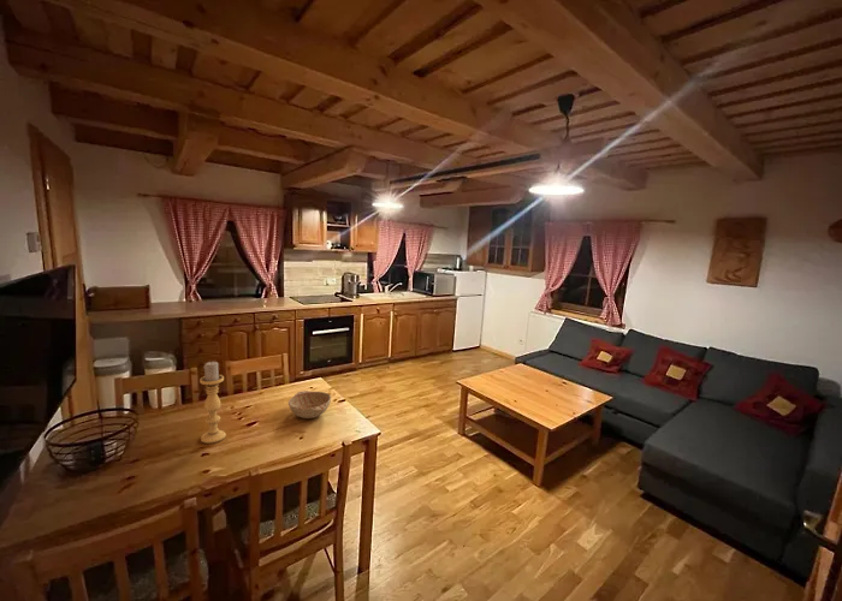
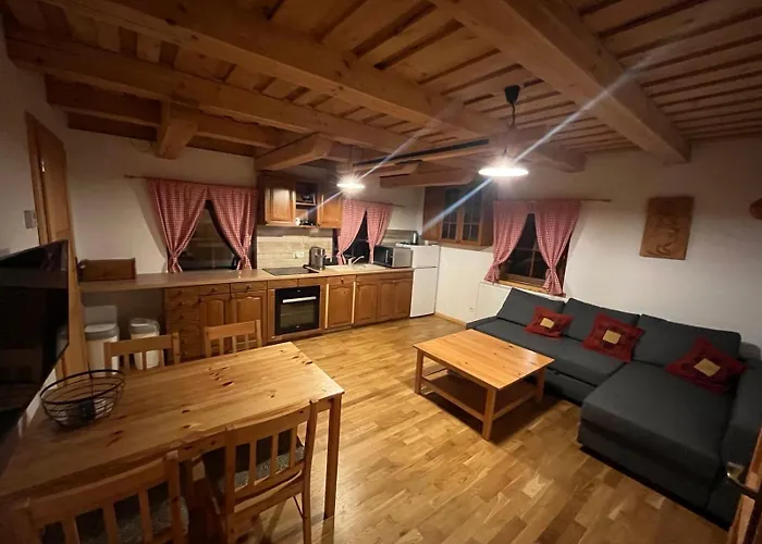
- decorative bowl (309, 406)
- candle holder (212, 399)
